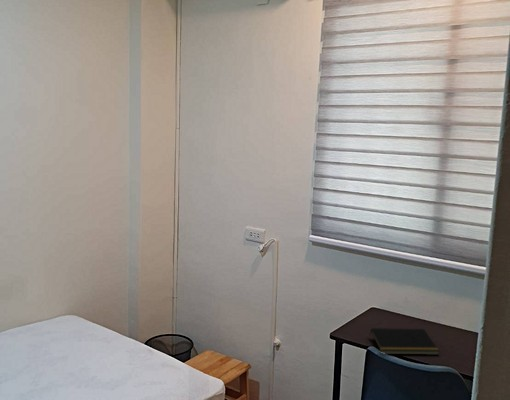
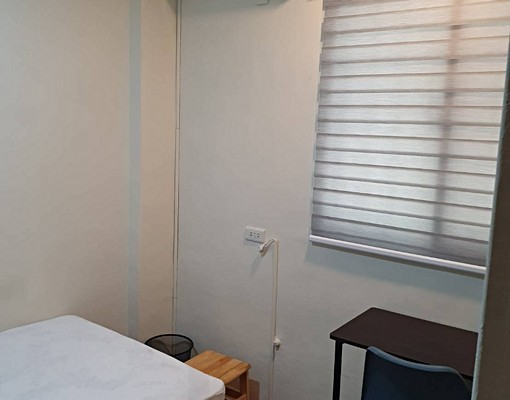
- notepad (403, 341)
